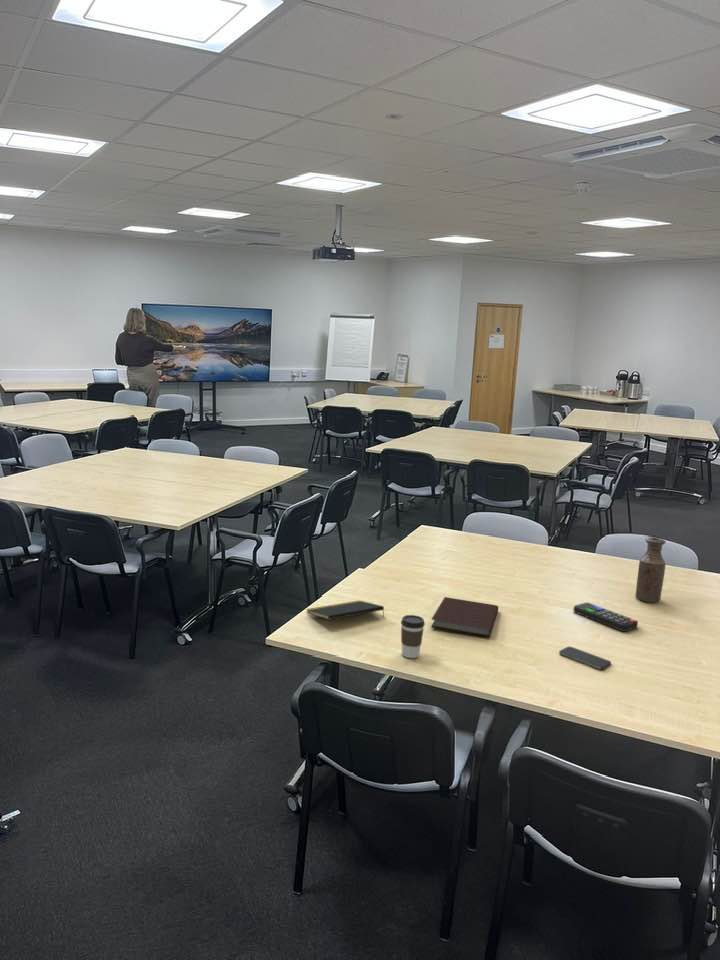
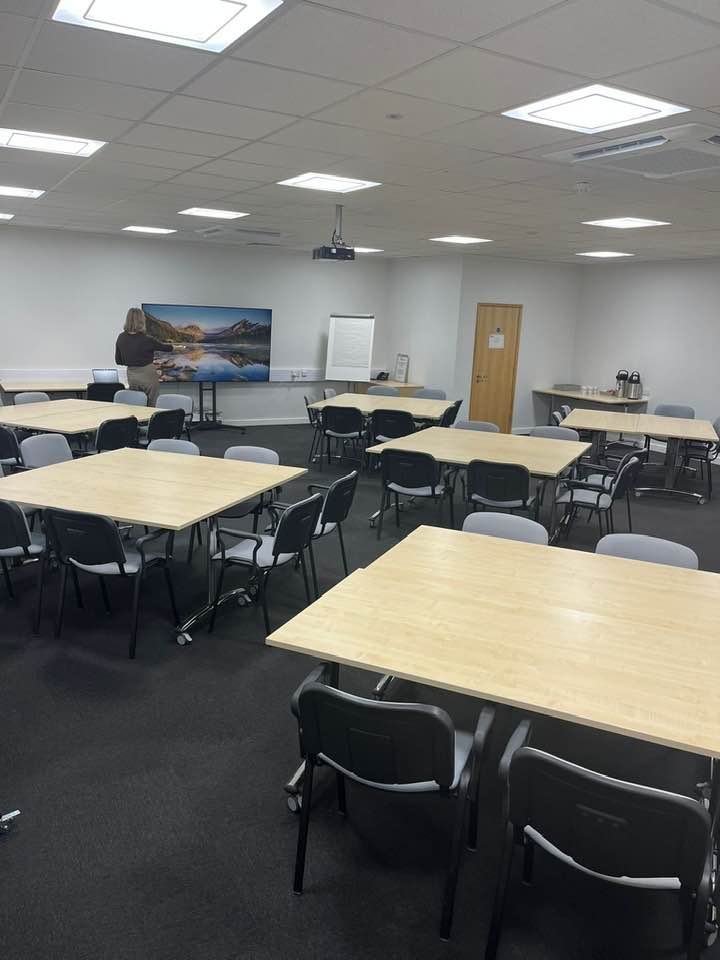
- coffee cup (411, 636)
- bottle (651, 569)
- remote control (604, 615)
- notepad (344, 609)
- notebook (465, 616)
- smartphone (584, 657)
